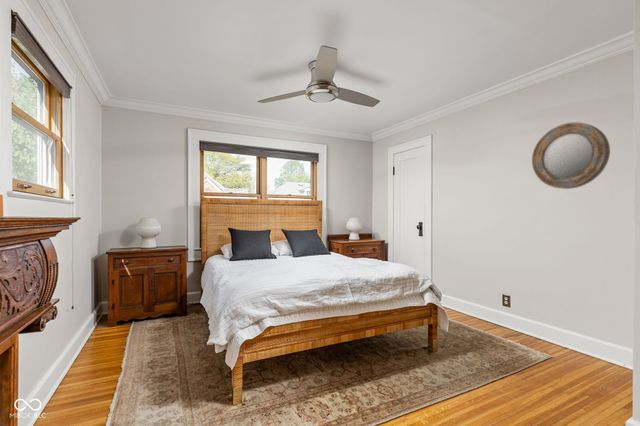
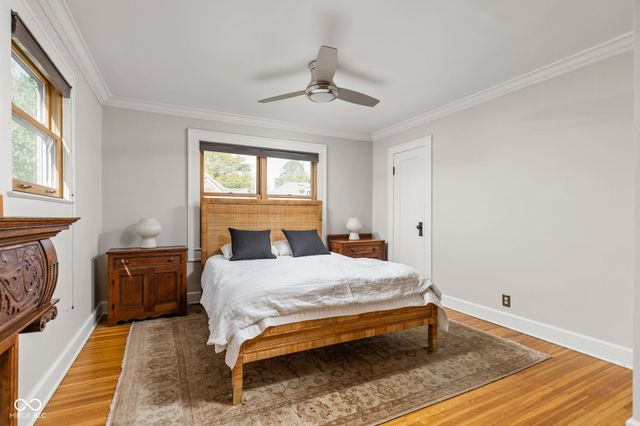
- home mirror (567, 156)
